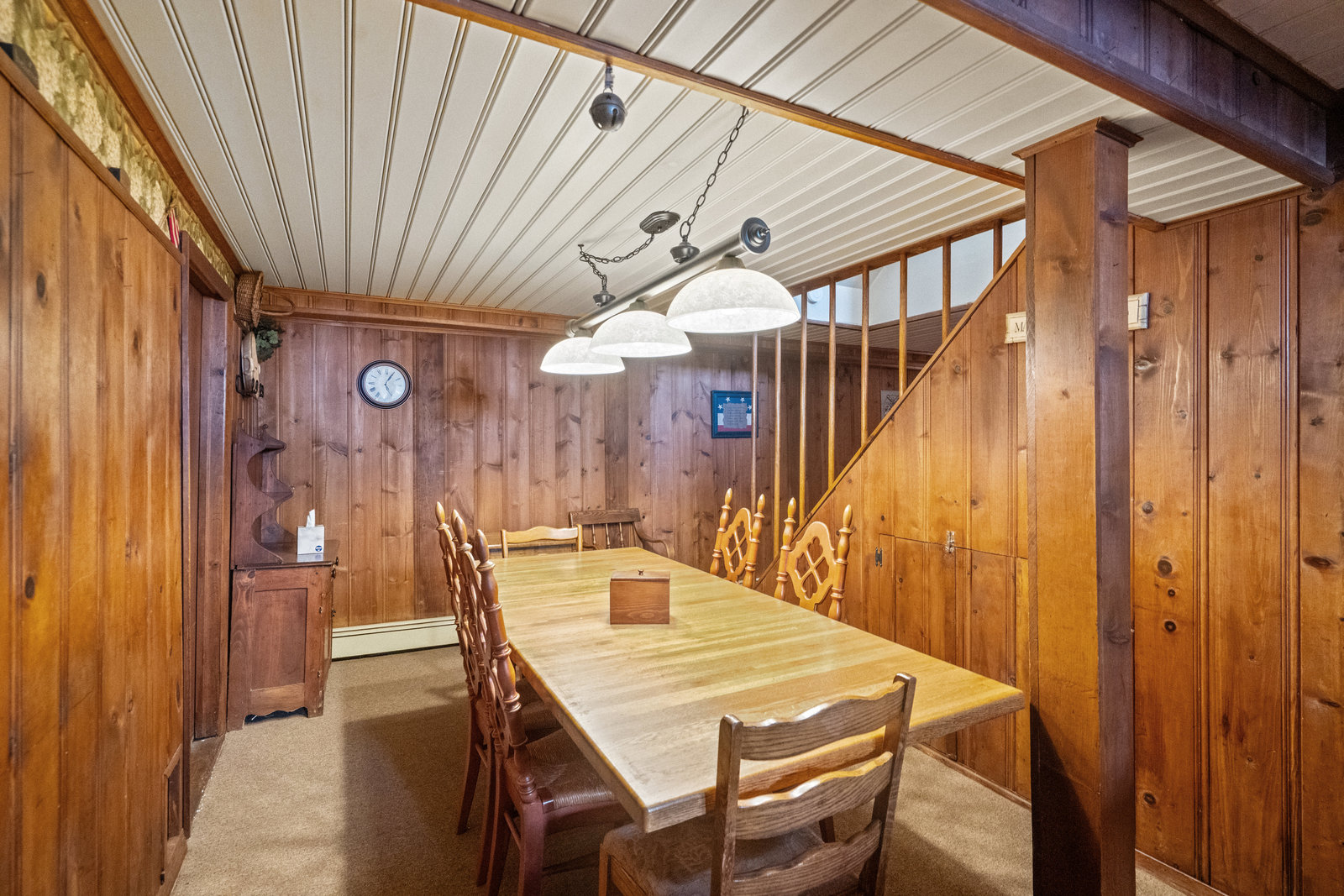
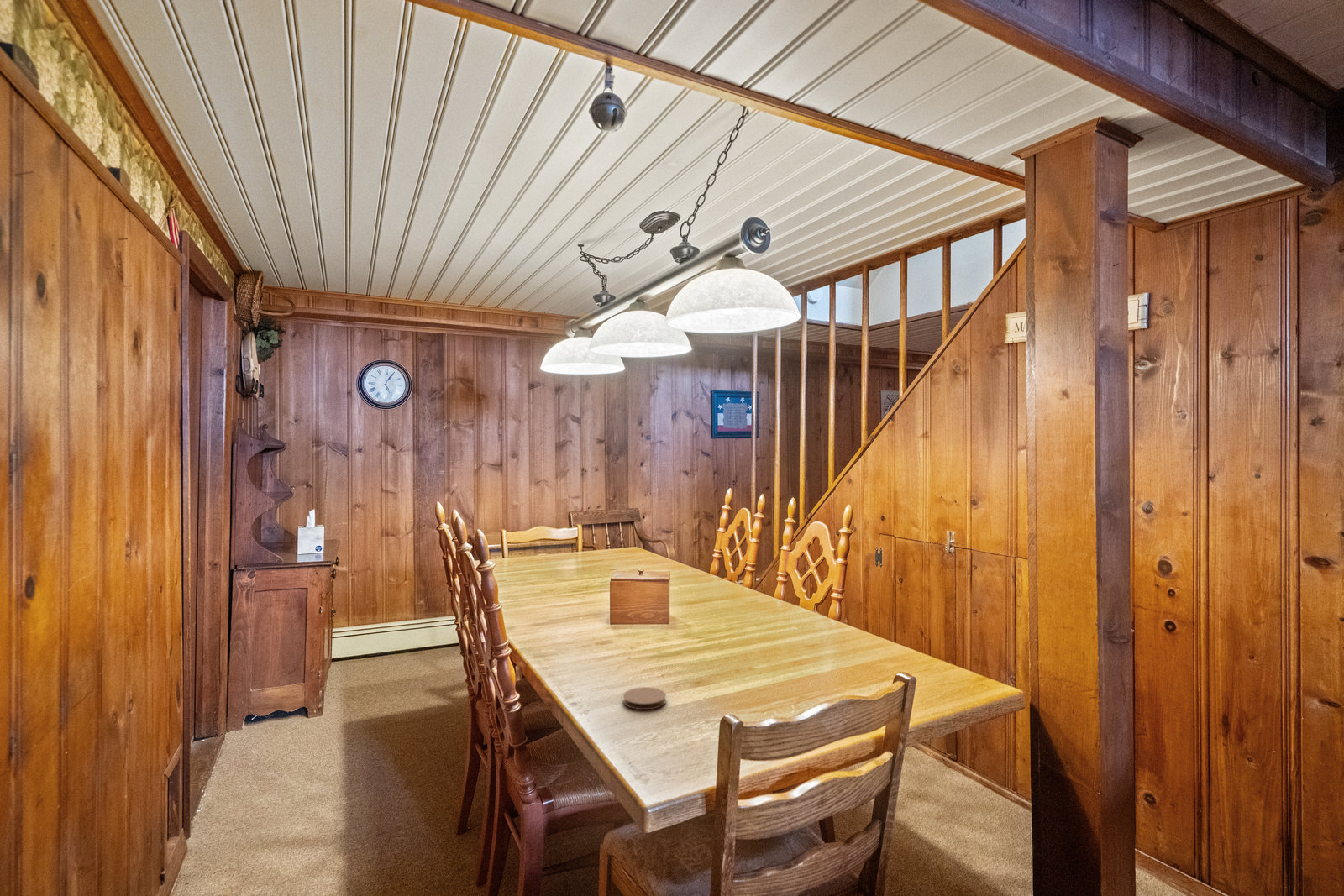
+ coaster (644, 698)
